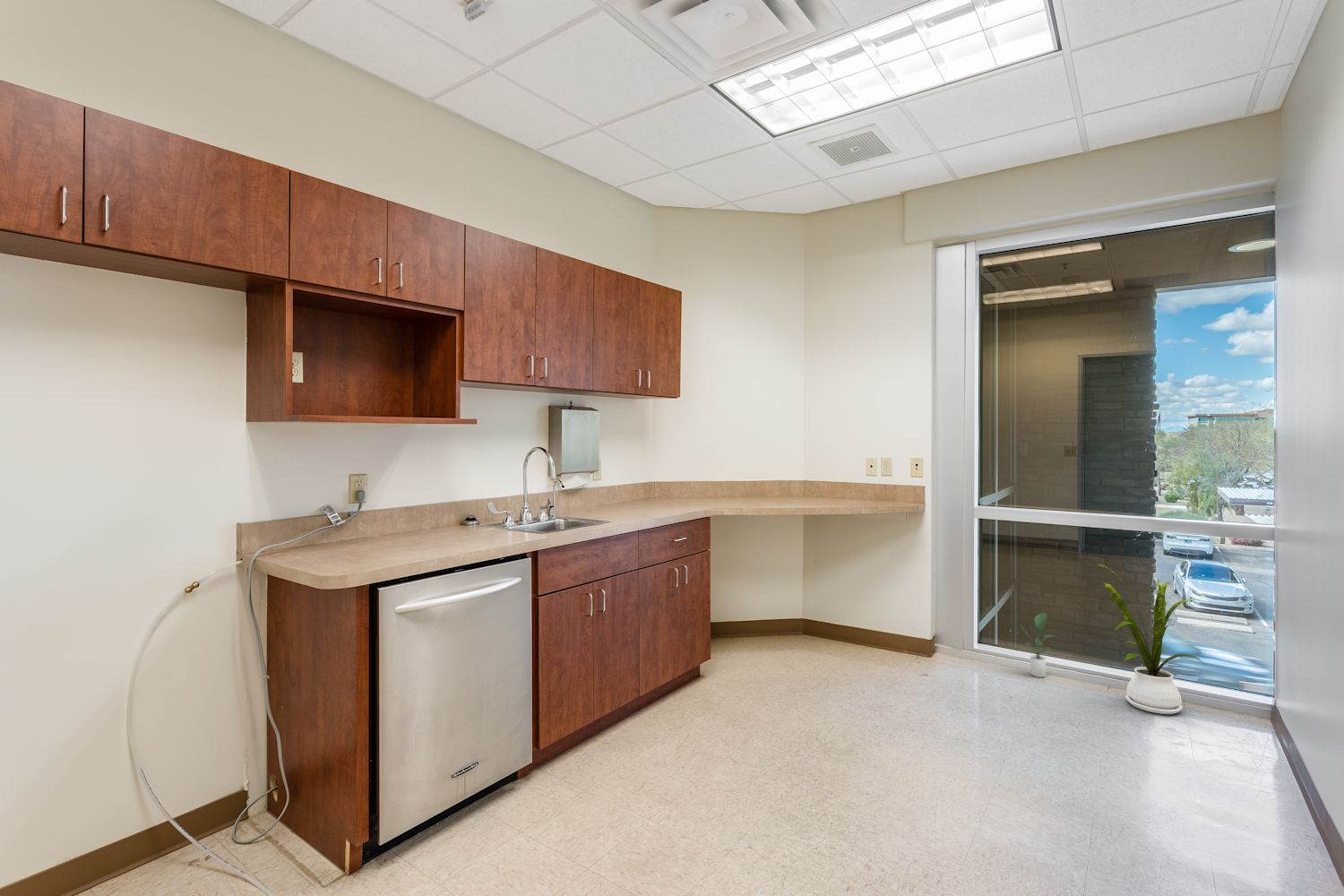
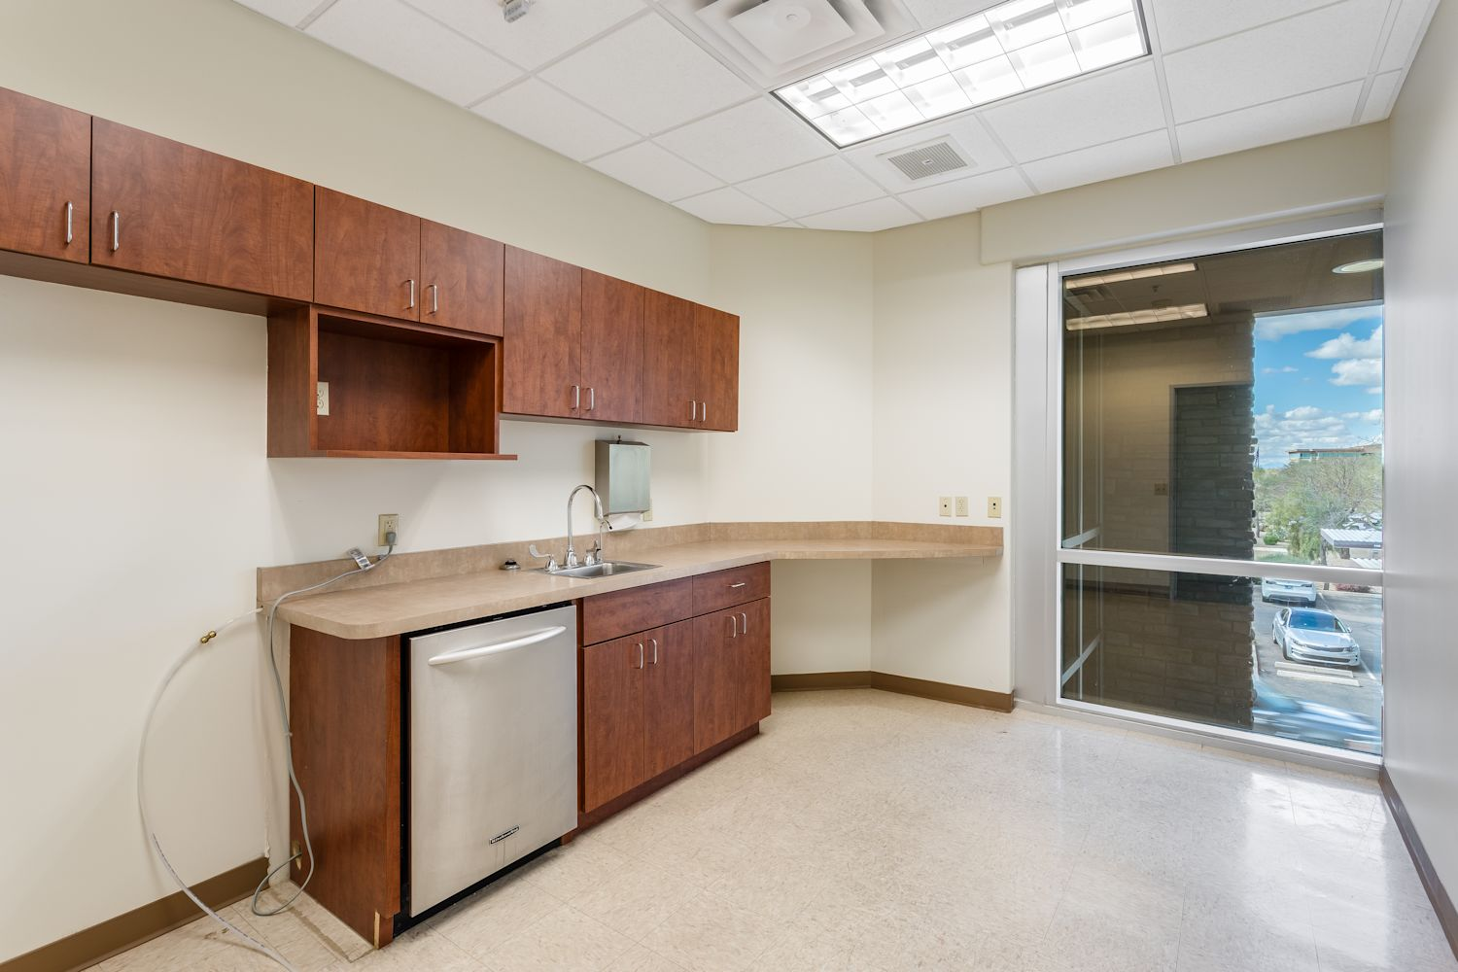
- house plant (1146, 635)
- potted plant (1036, 643)
